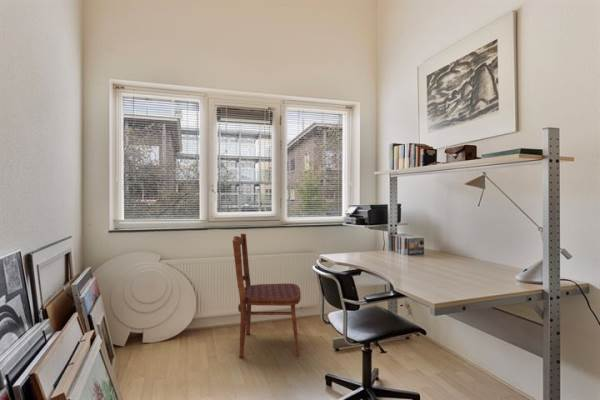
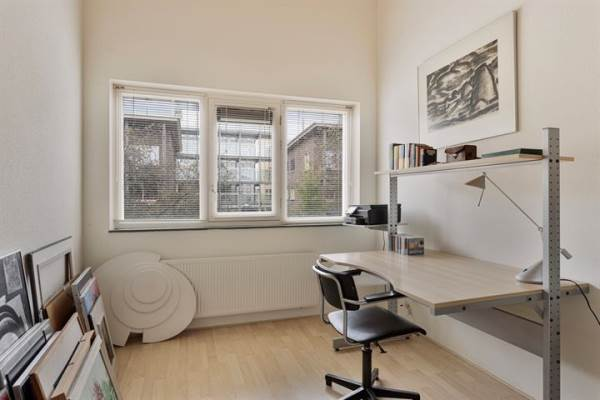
- dining chair (267, 290)
